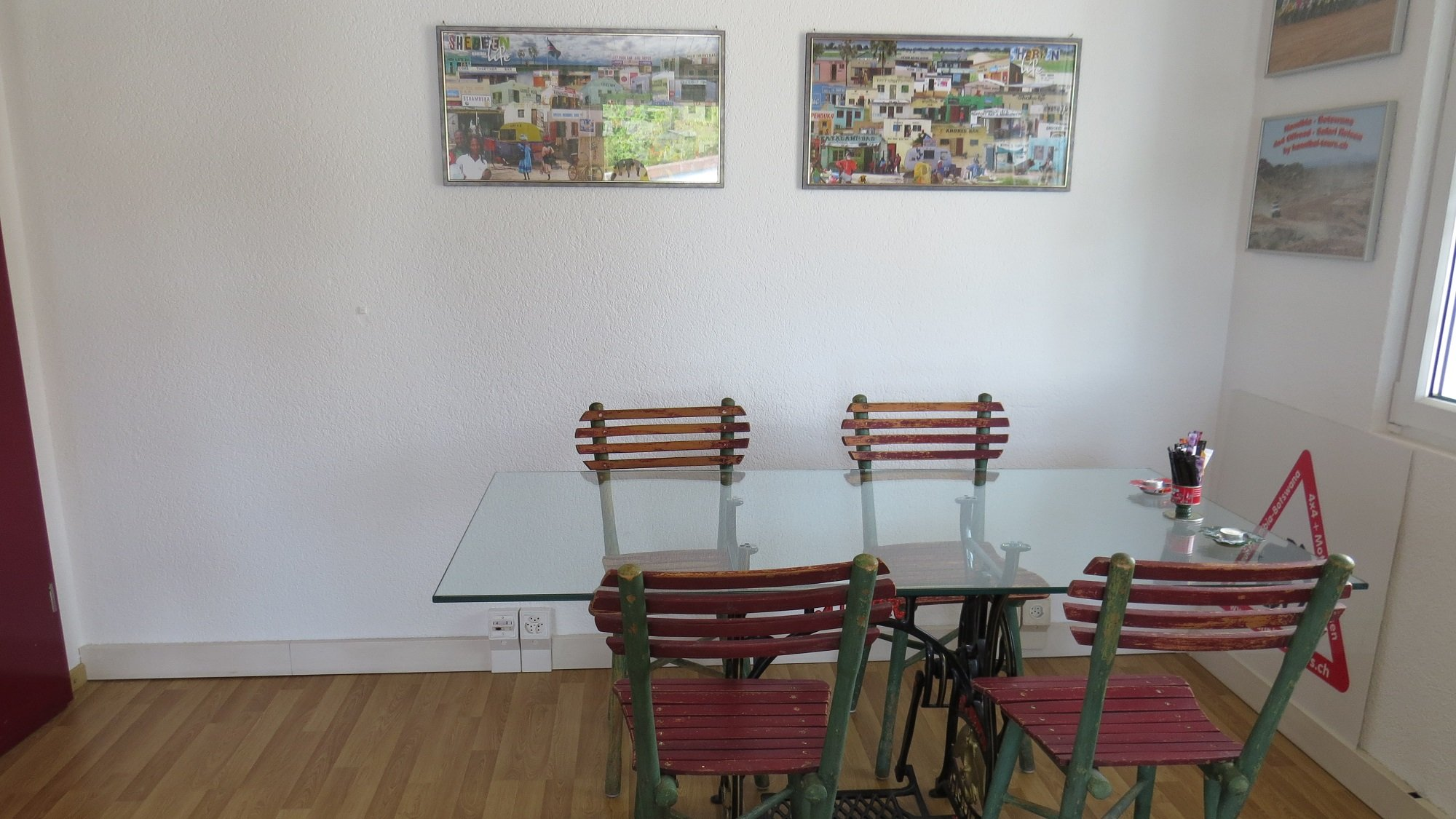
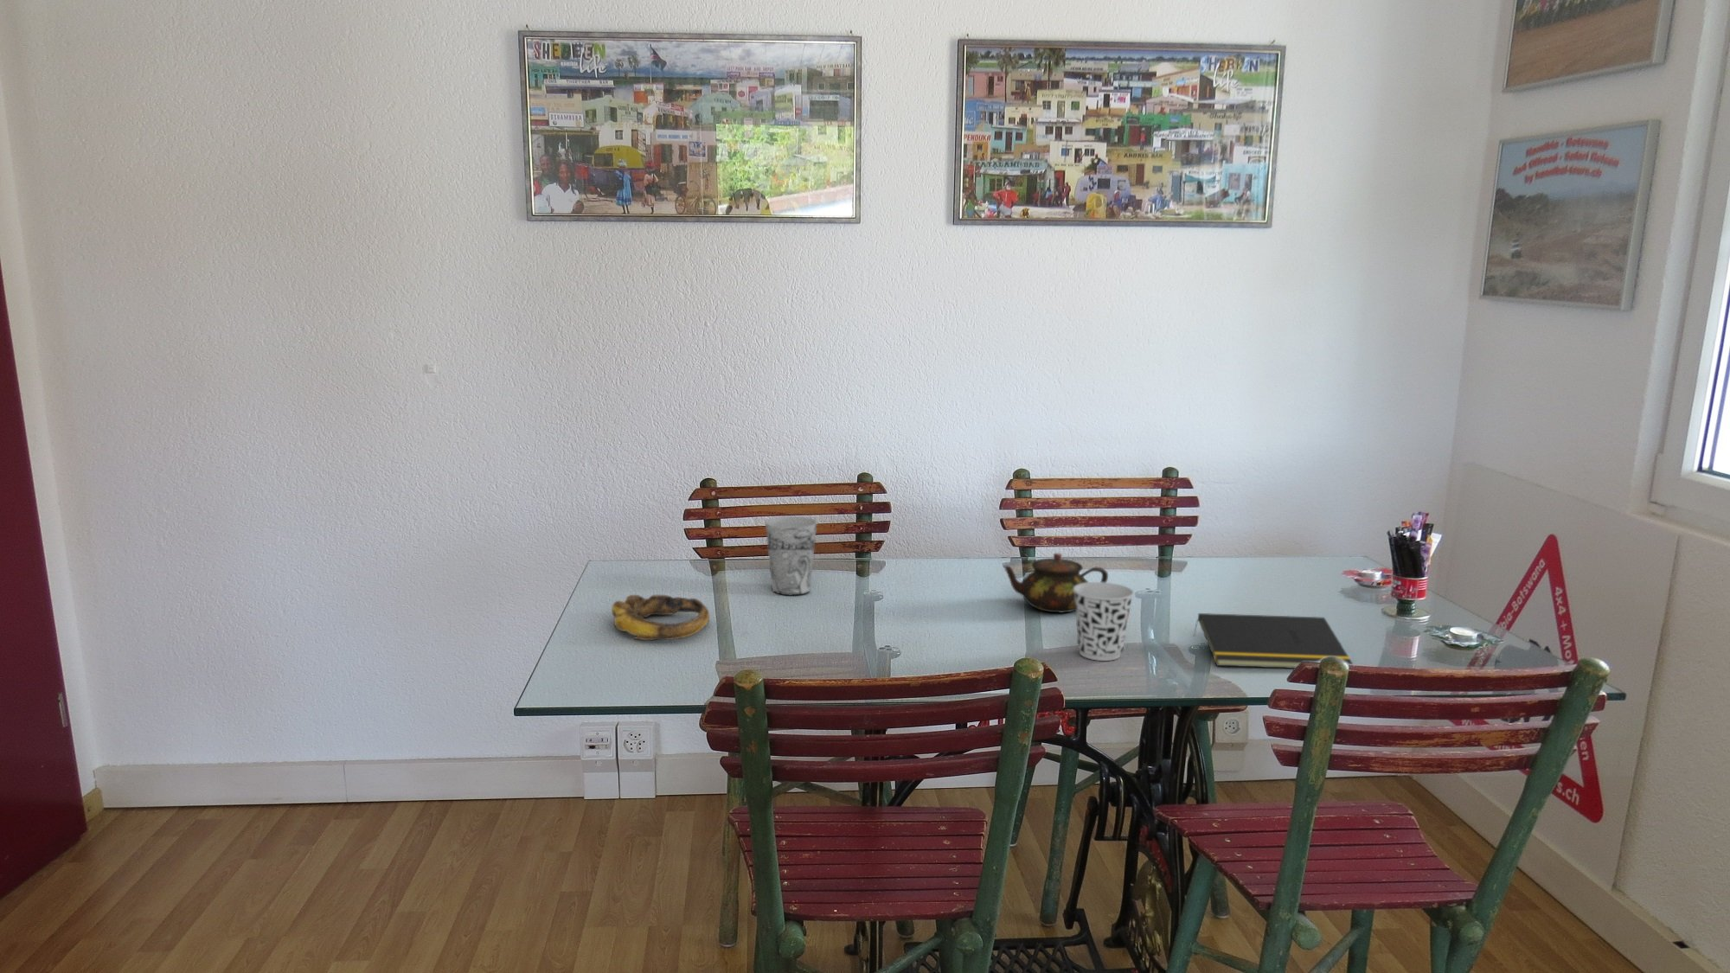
+ cup (790, 555)
+ notepad (1271, 640)
+ teapot (1055, 580)
+ cup (1101, 621)
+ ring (659, 614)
